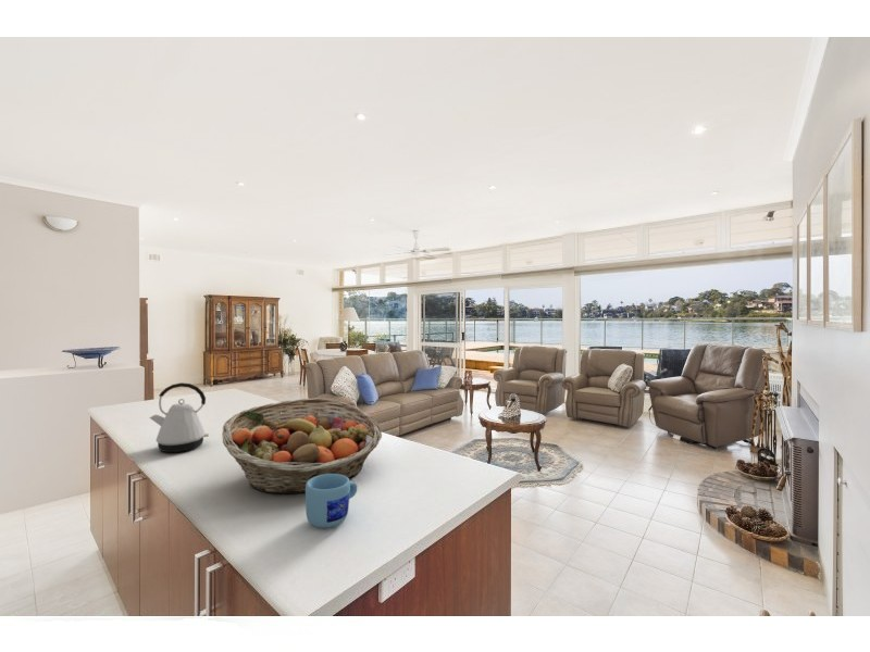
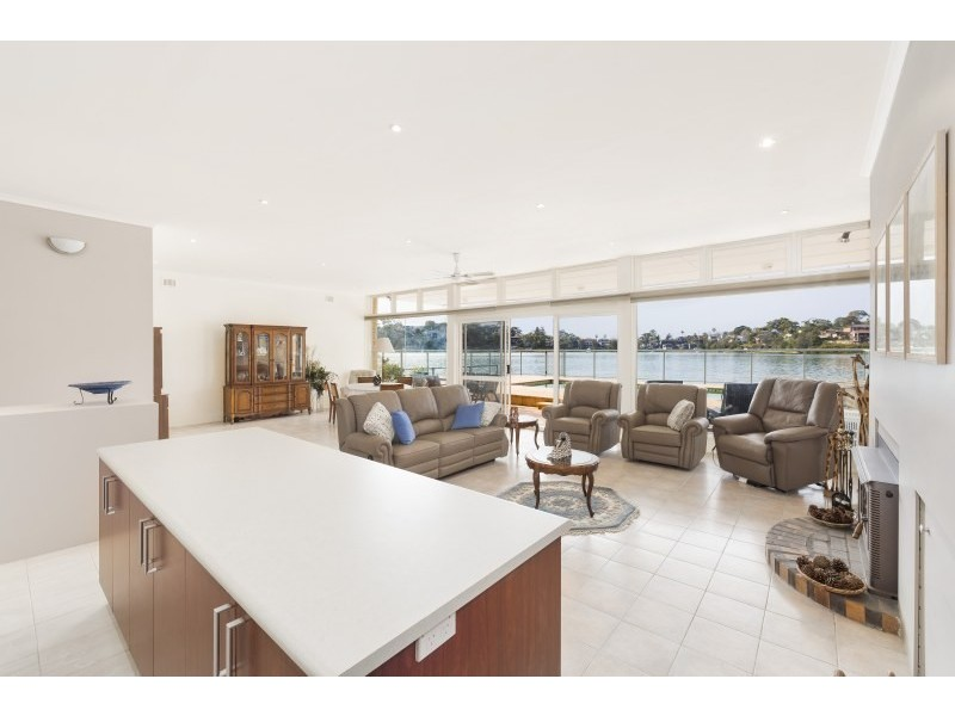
- mug (334, 498)
- fruit basket (307, 440)
- kettle (179, 415)
